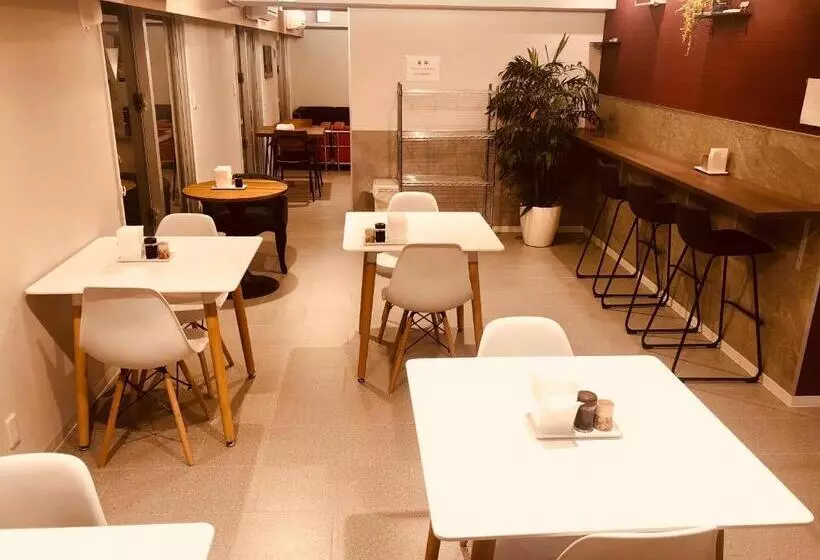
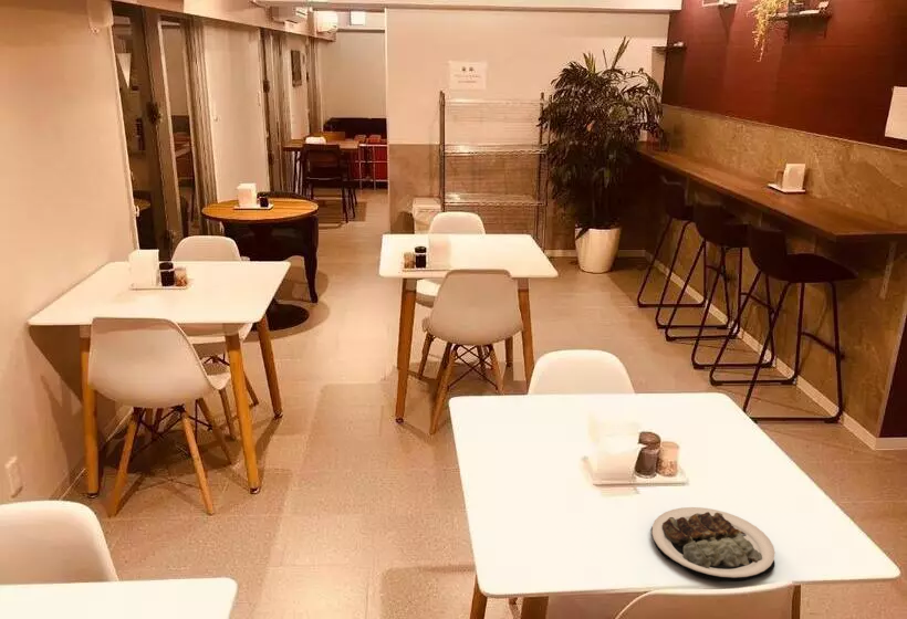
+ plate (711, 538)
